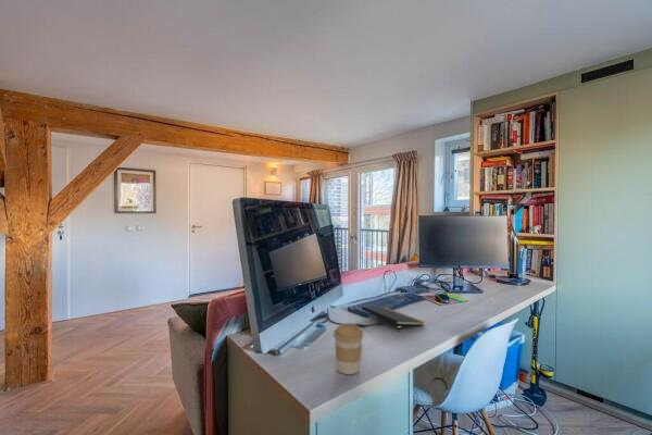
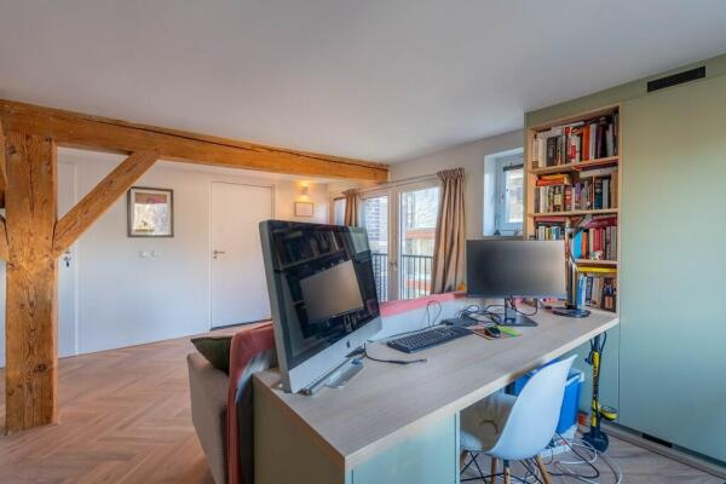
- coffee cup (348, 347)
- notepad (391, 315)
